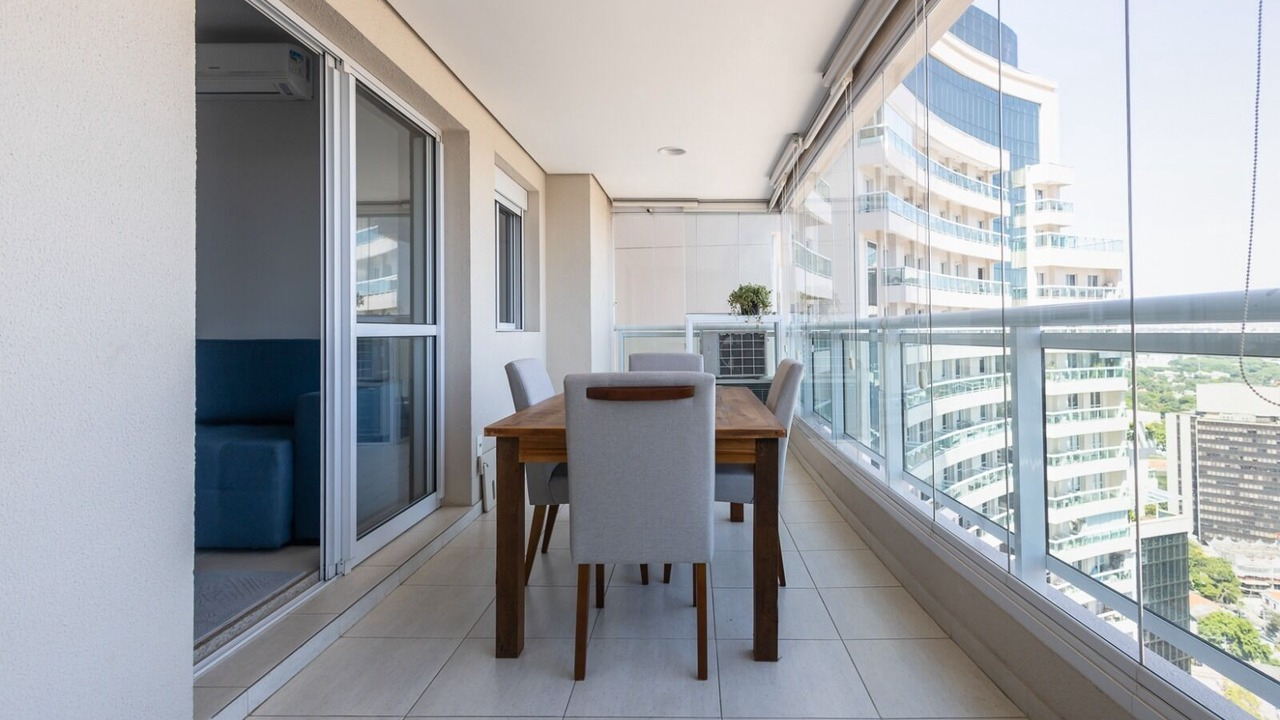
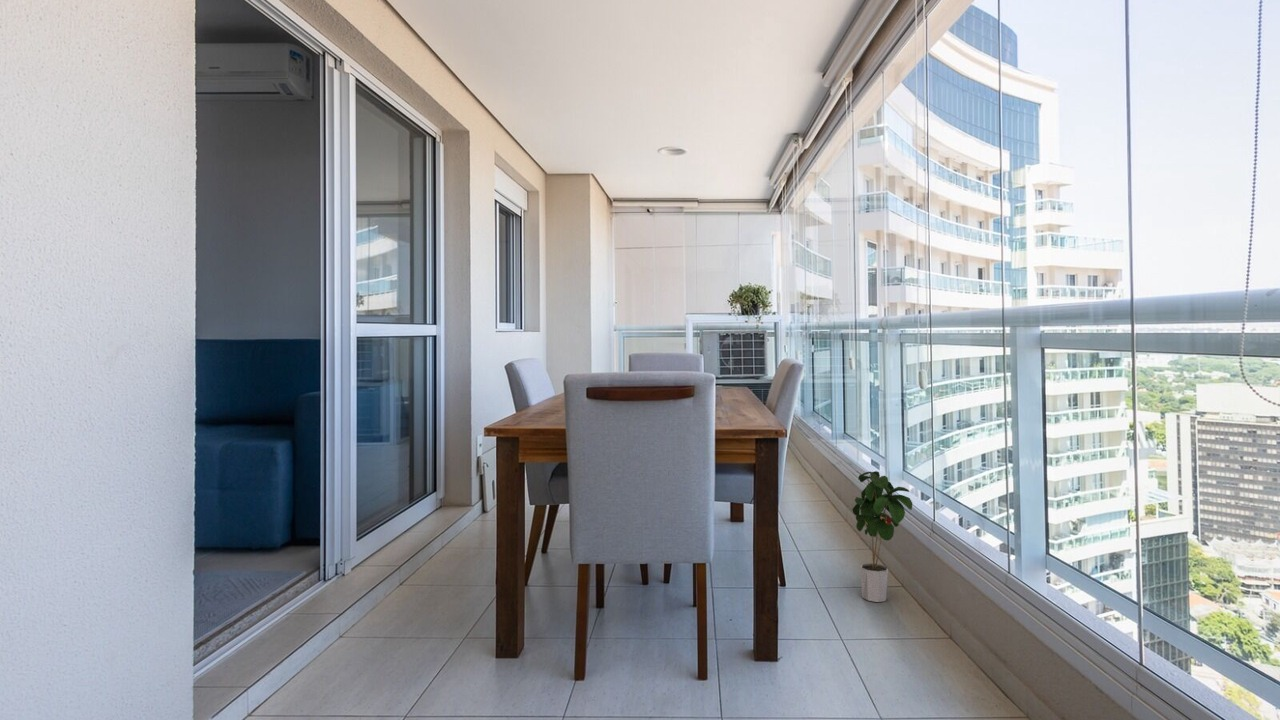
+ potted plant (877, 534)
